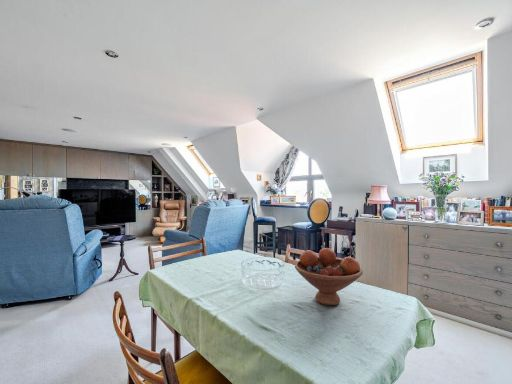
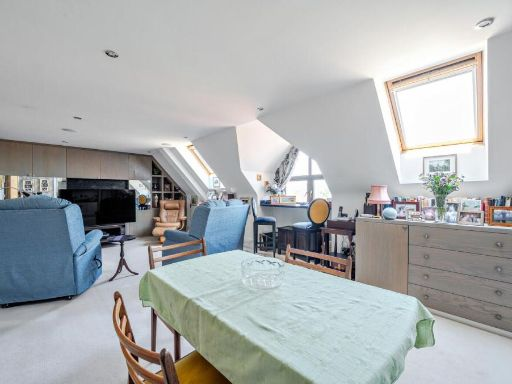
- fruit bowl (327, 276)
